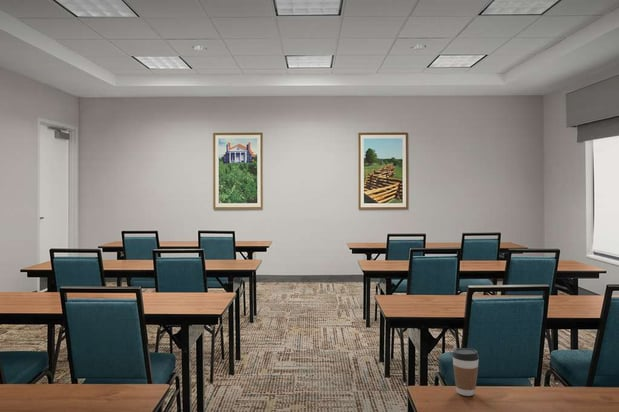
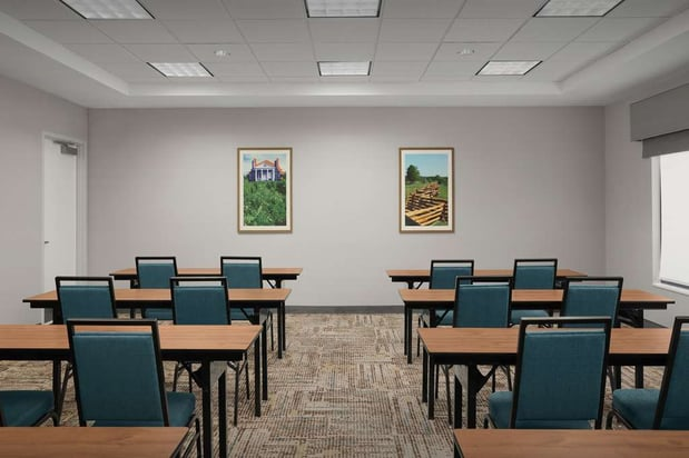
- coffee cup (465, 371)
